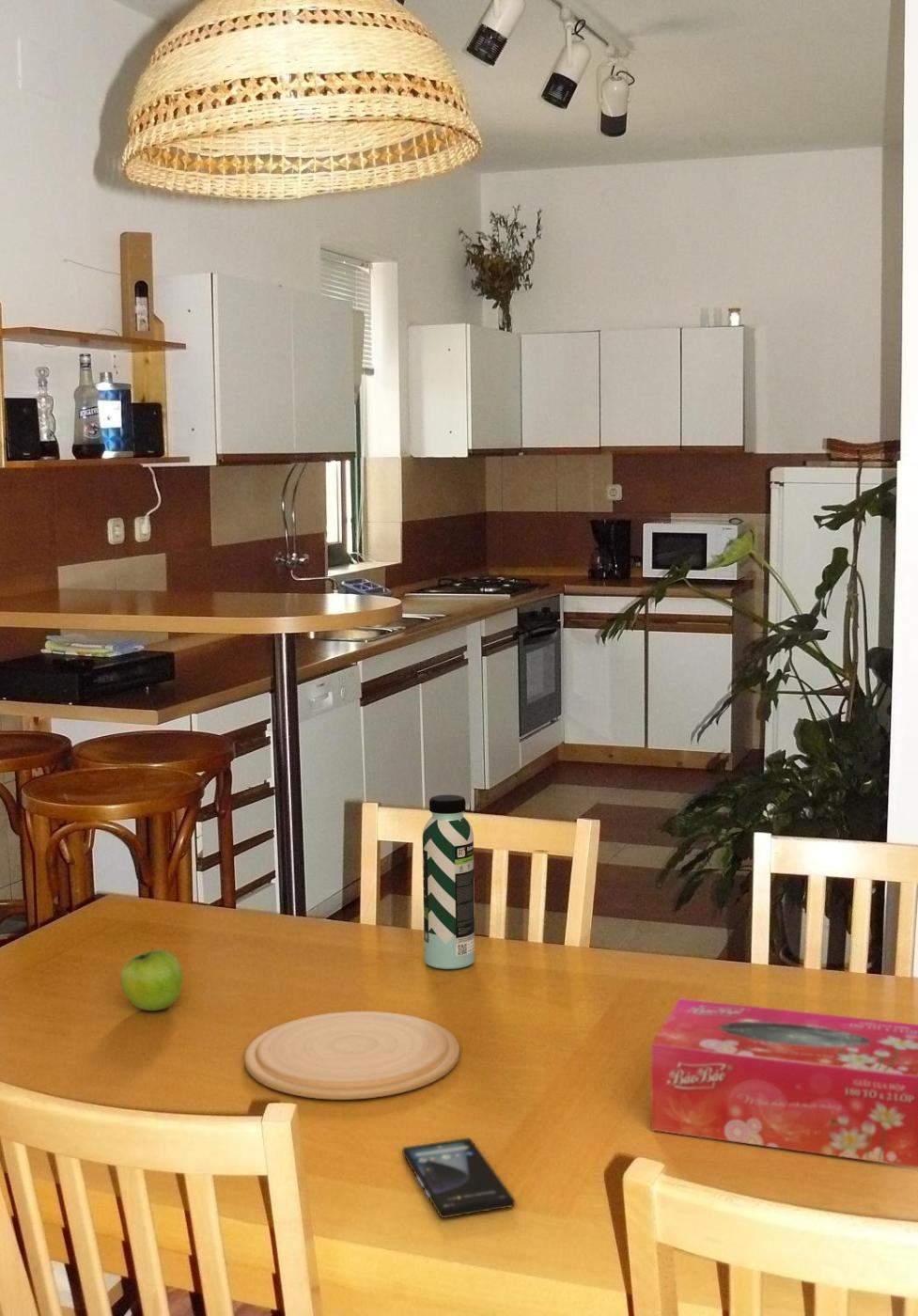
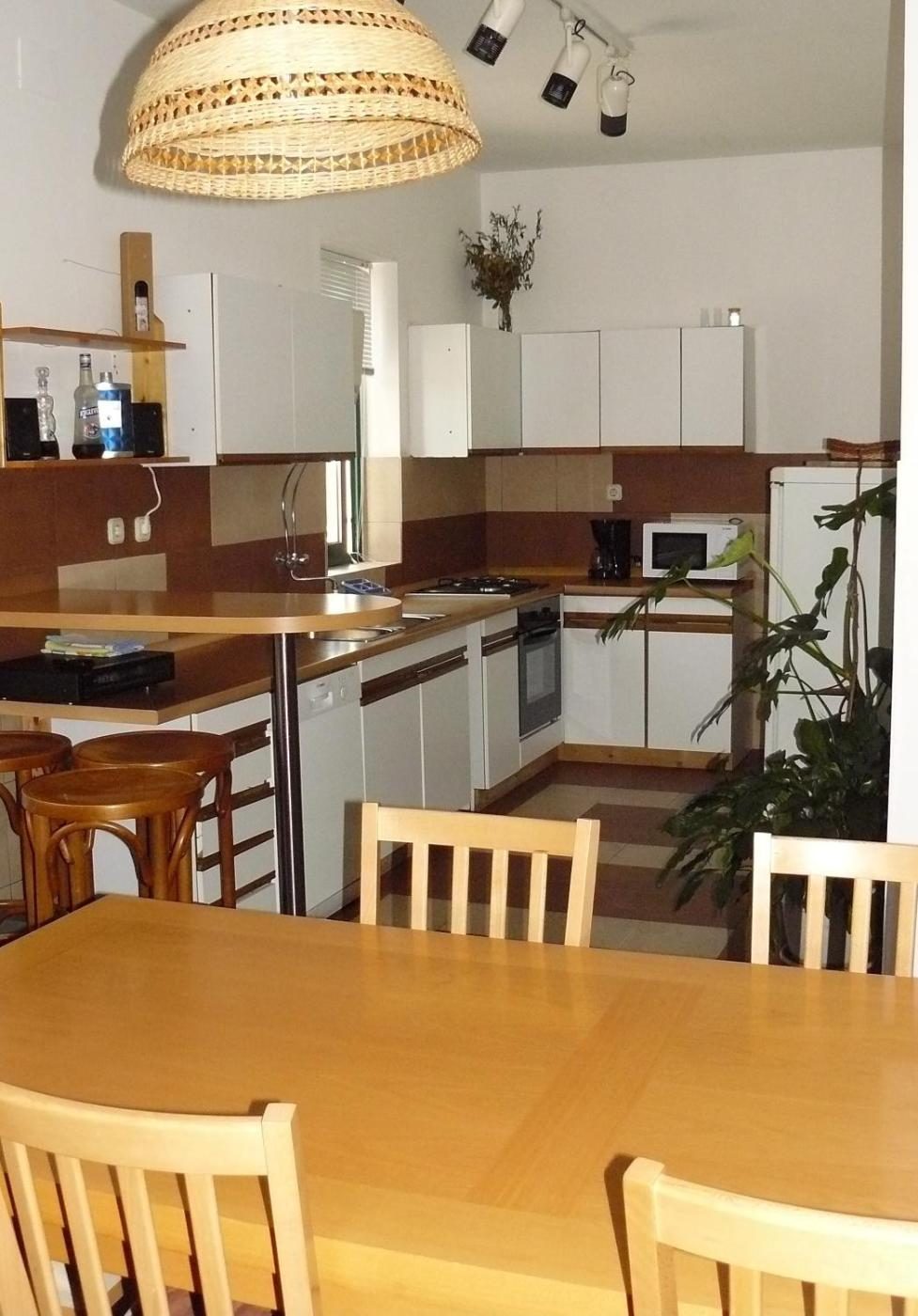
- plate (352, 1050)
- water bottle (448, 880)
- tissue box (793, 1077)
- fruit (151, 979)
- smartphone (456, 1176)
